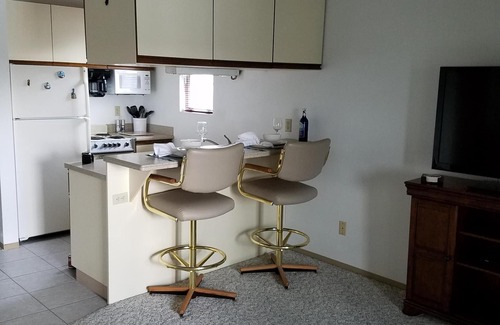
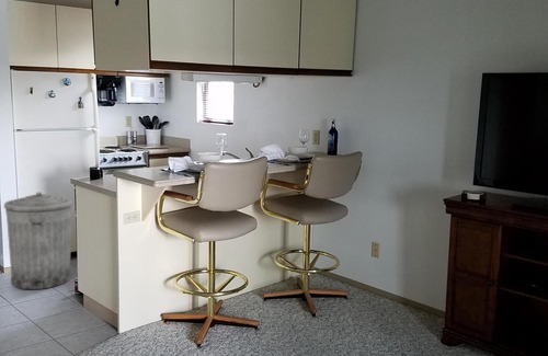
+ trash can (39, 237)
